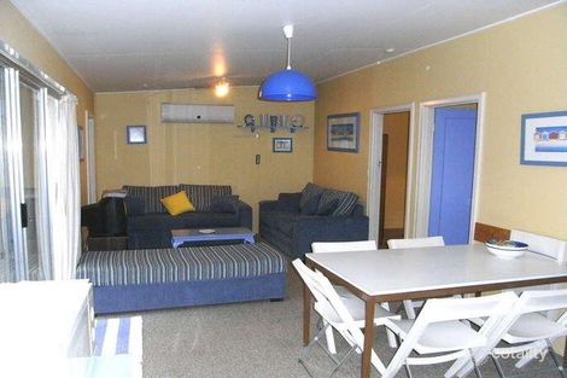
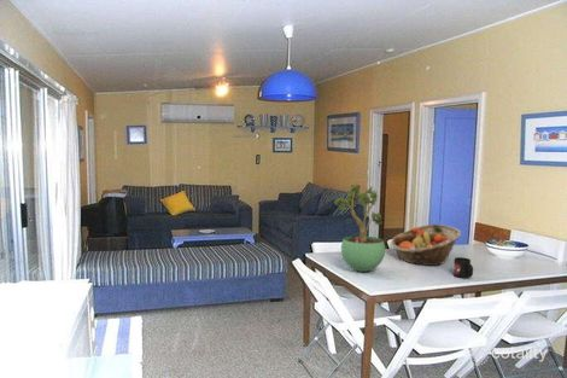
+ mug (463, 268)
+ potted plant (361, 227)
+ fruit basket (425, 243)
